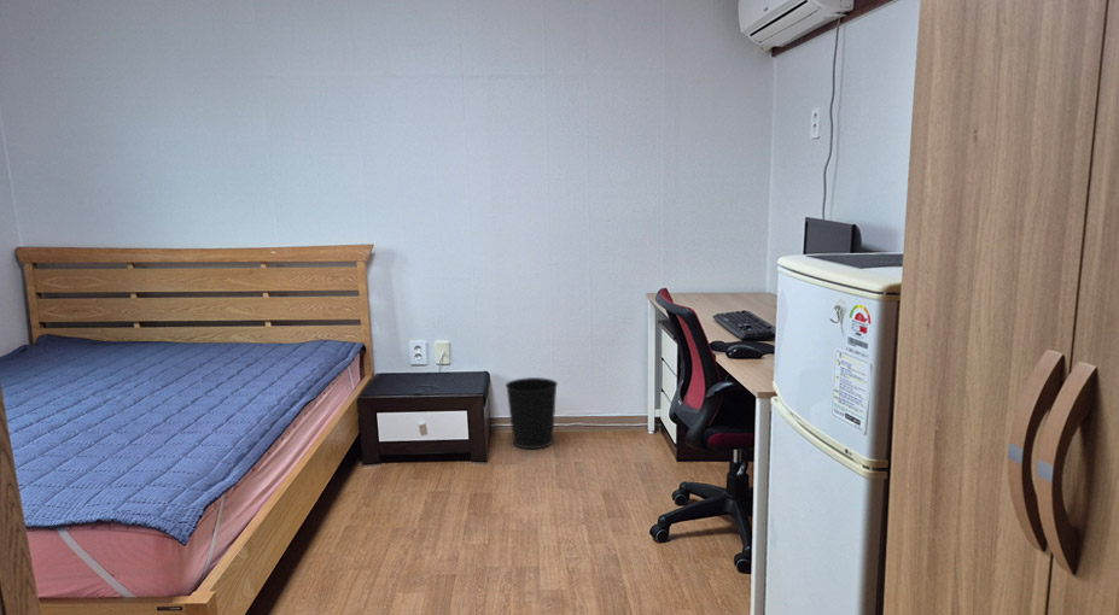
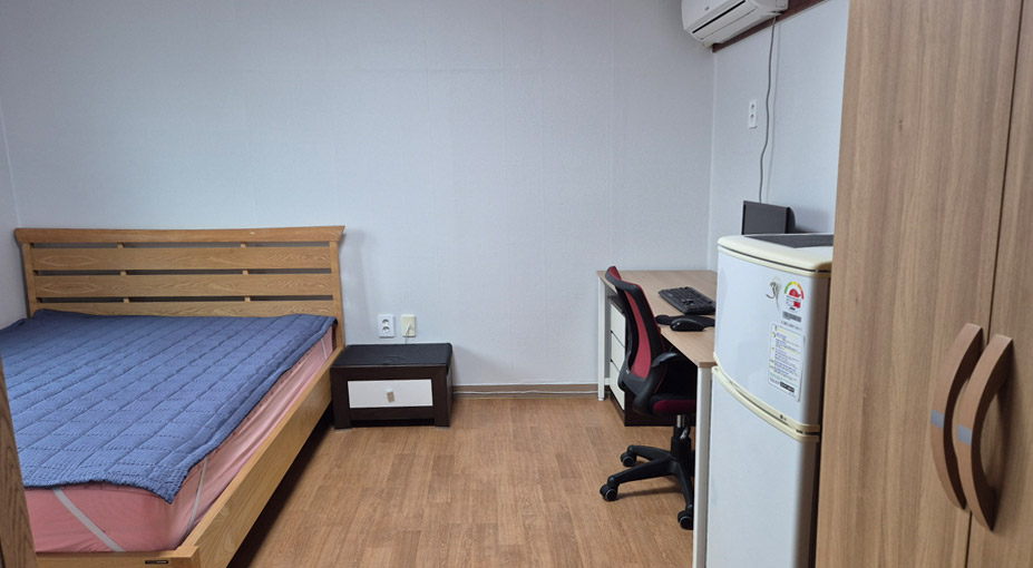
- wastebasket (531, 412)
